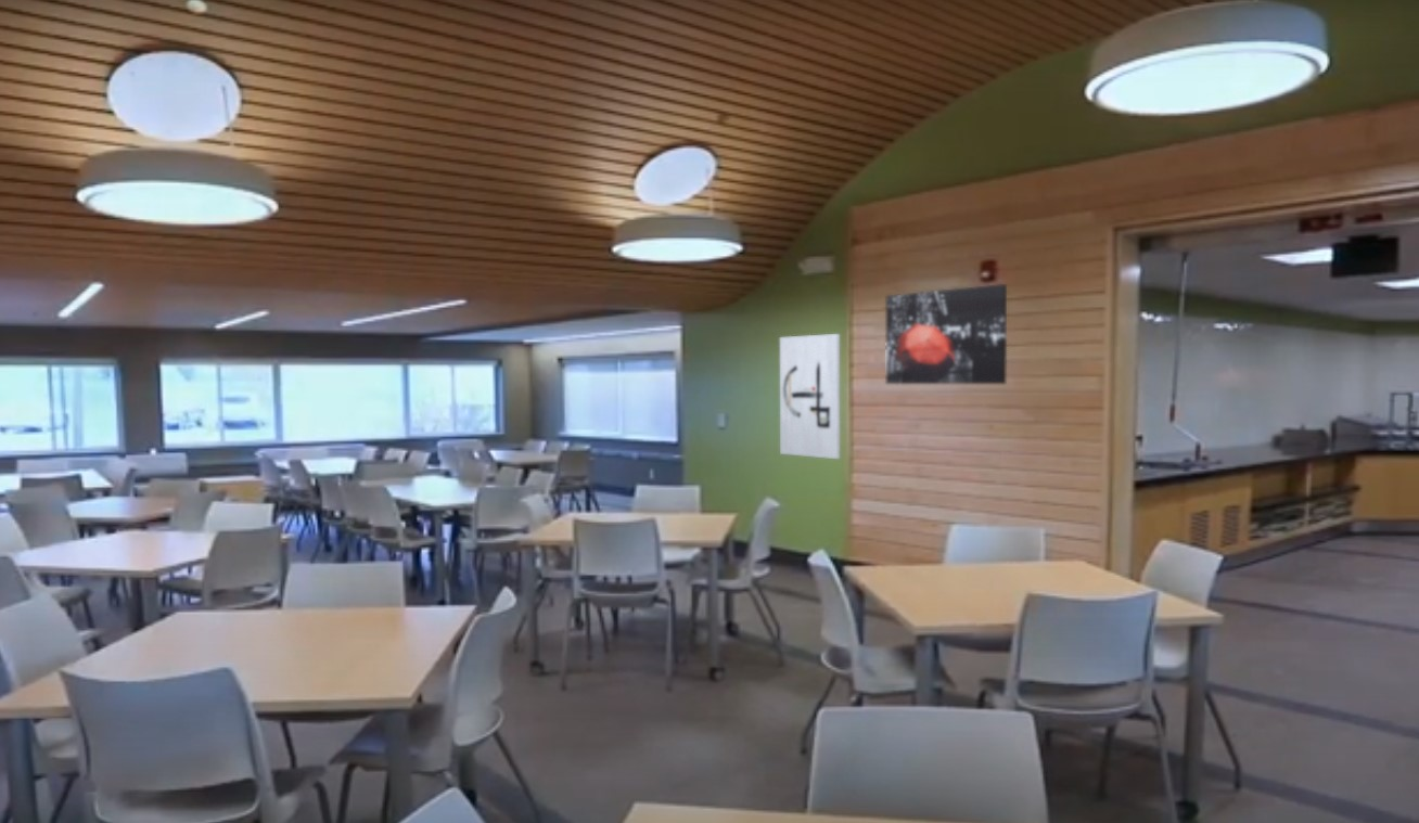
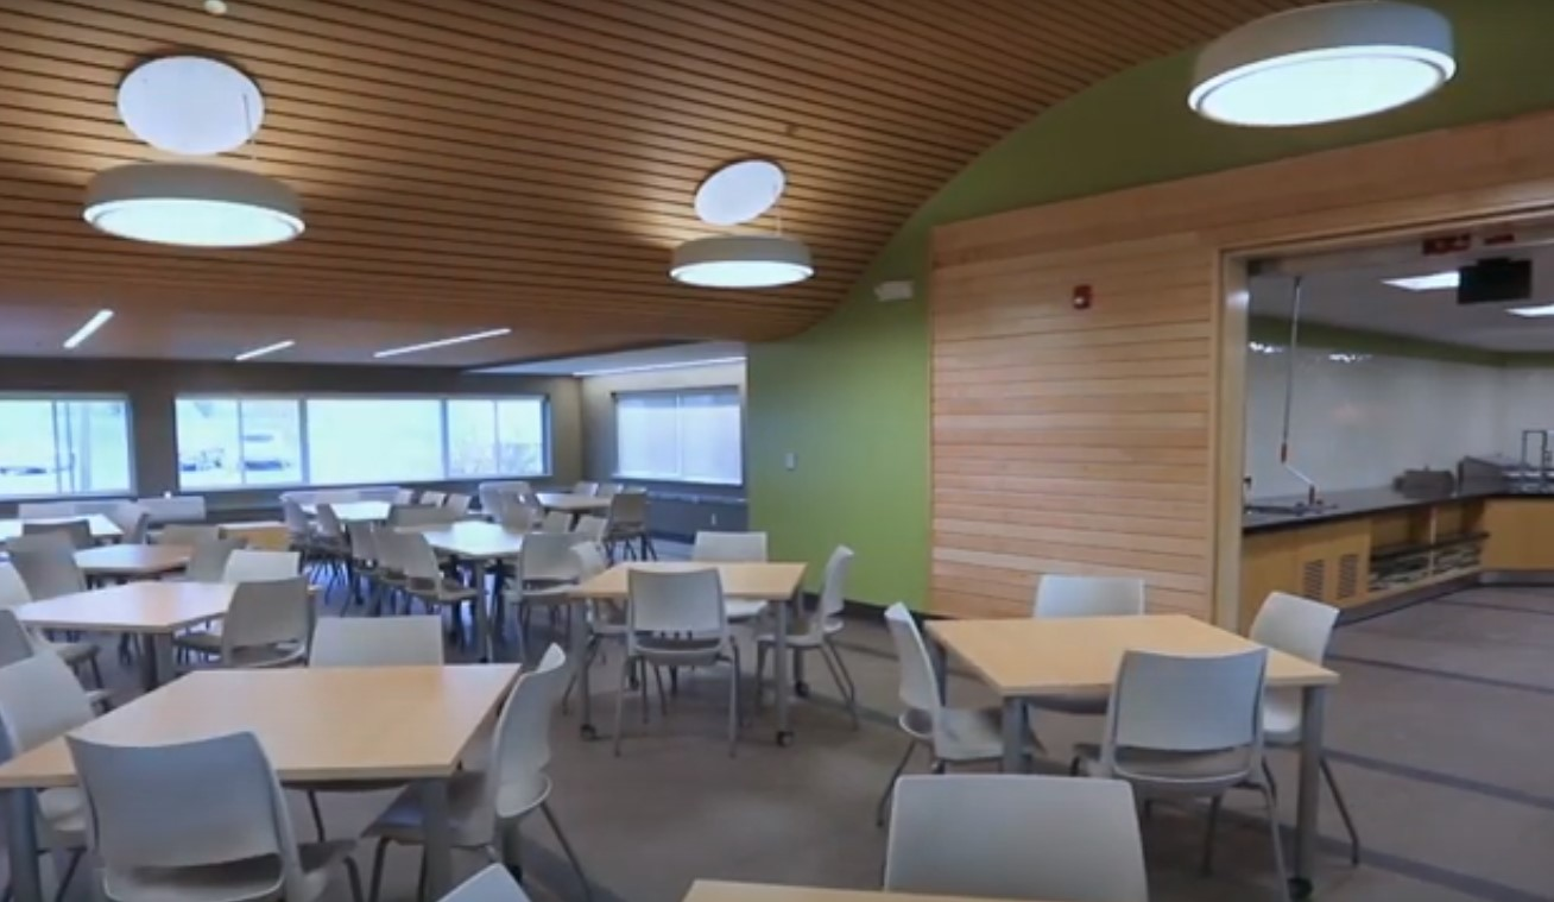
- wall art (942, 337)
- wall art (808, 396)
